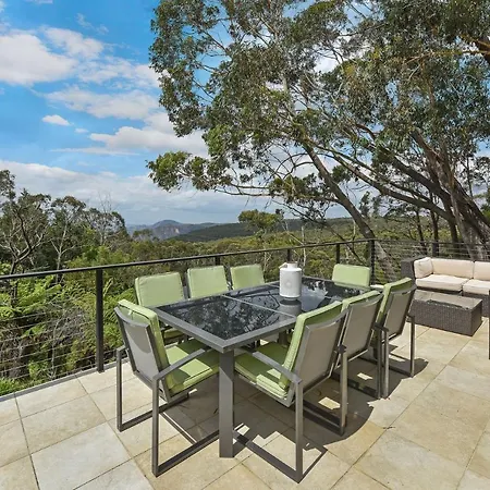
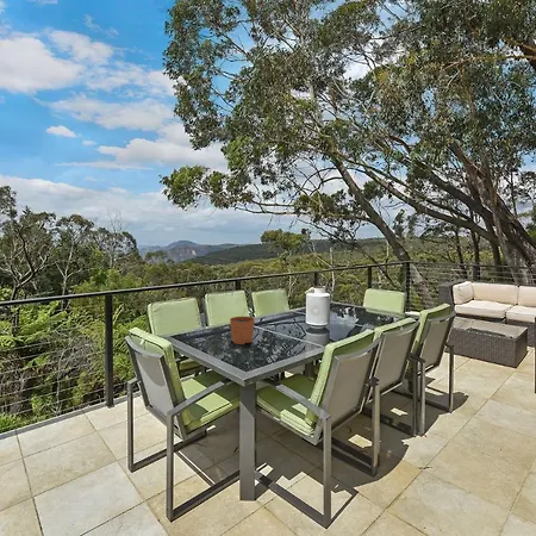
+ plant pot (242, 324)
